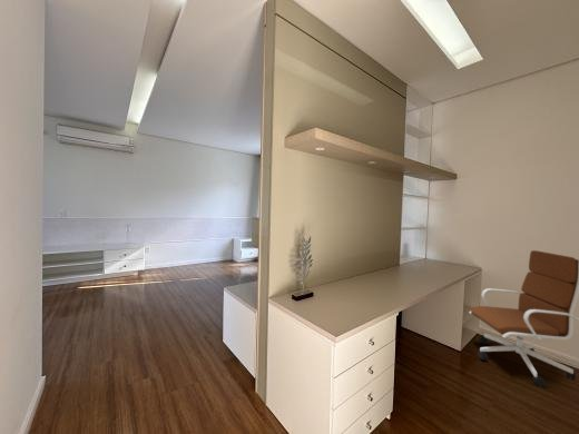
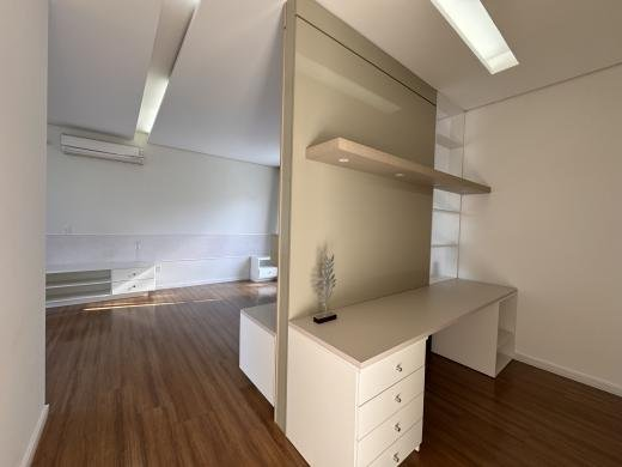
- office chair (518, 307)
